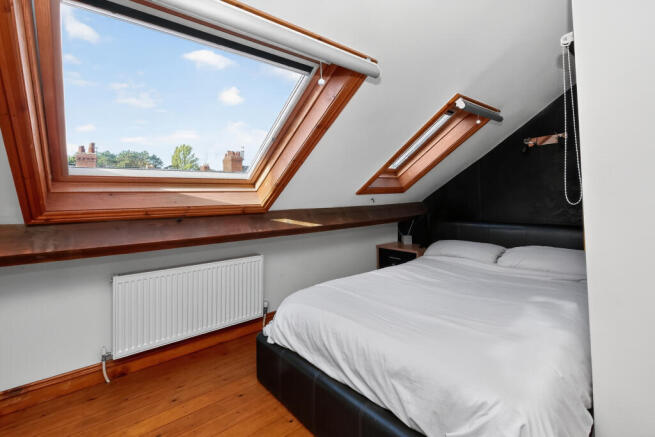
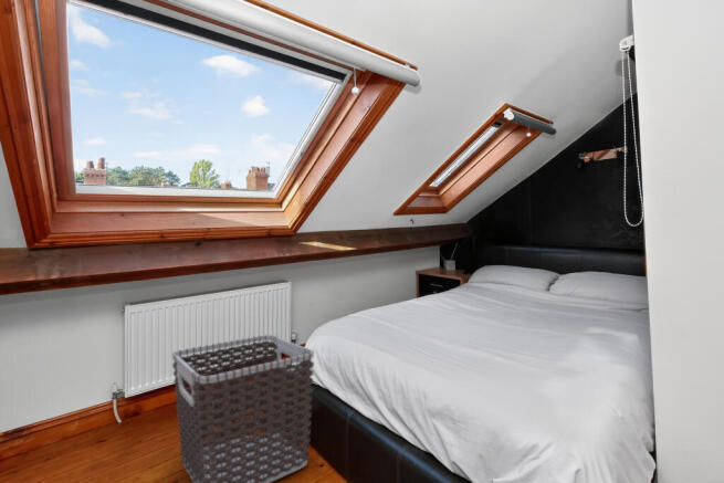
+ clothes hamper (243, 406)
